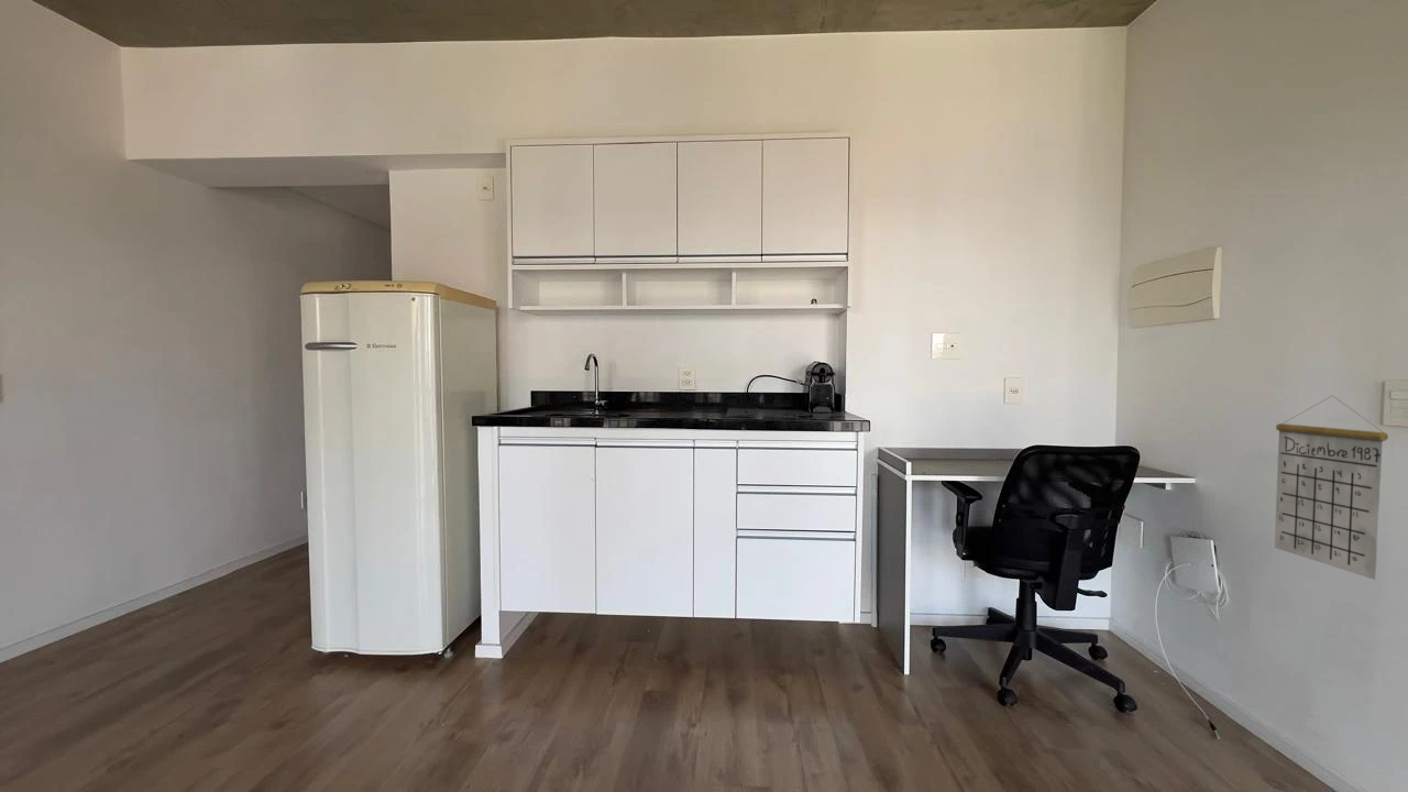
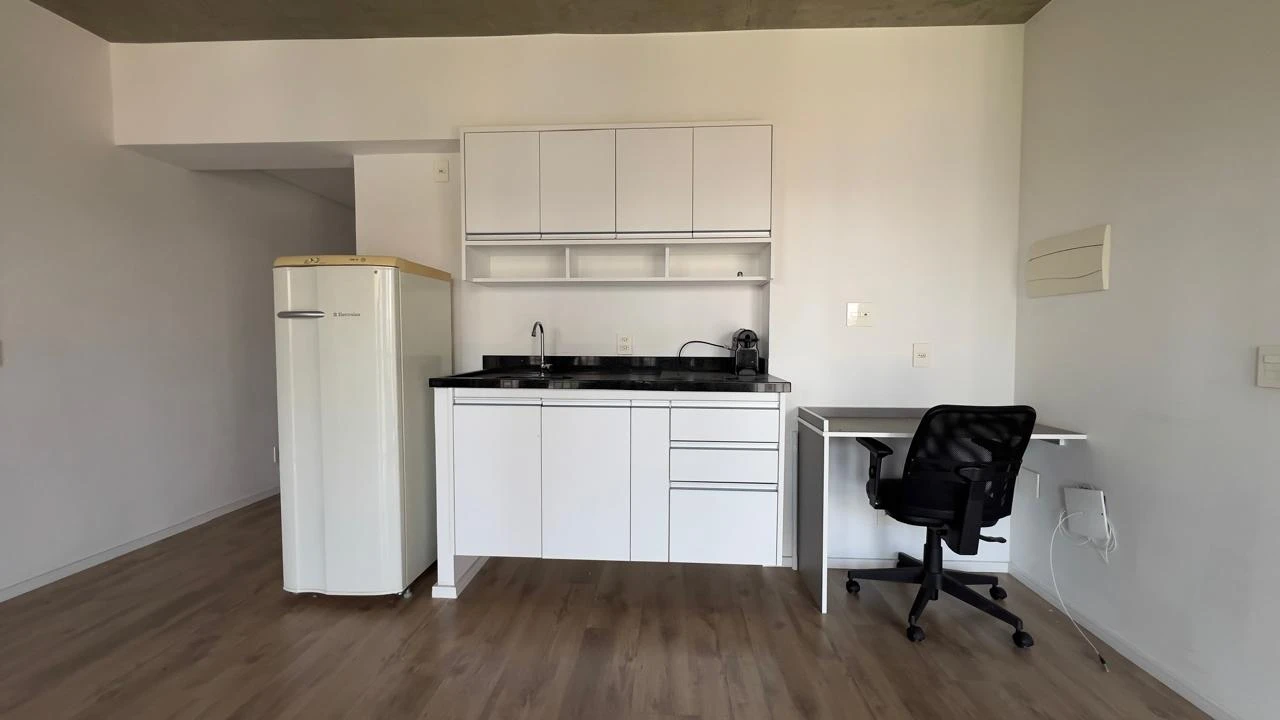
- calendar (1324, 479)
